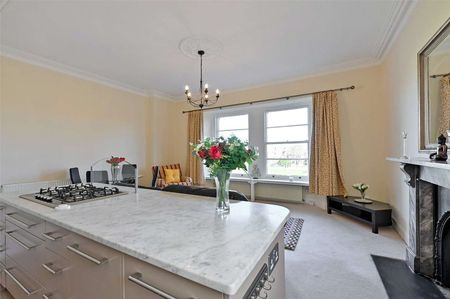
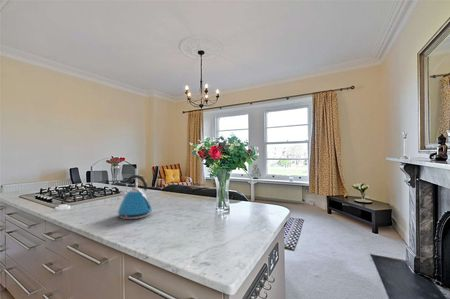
+ kettle (136, 194)
